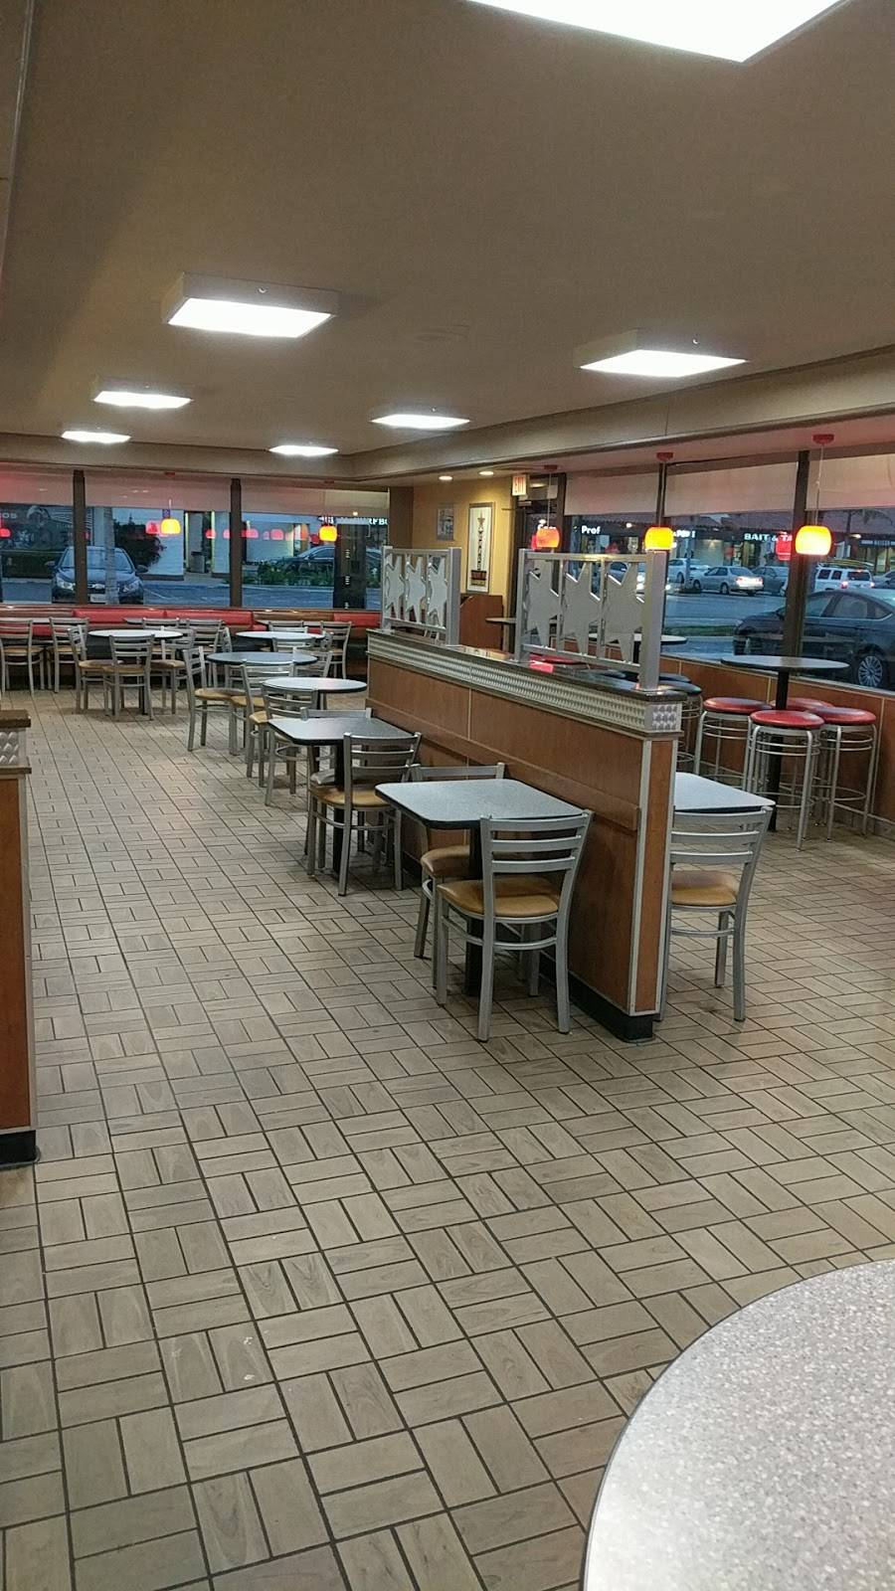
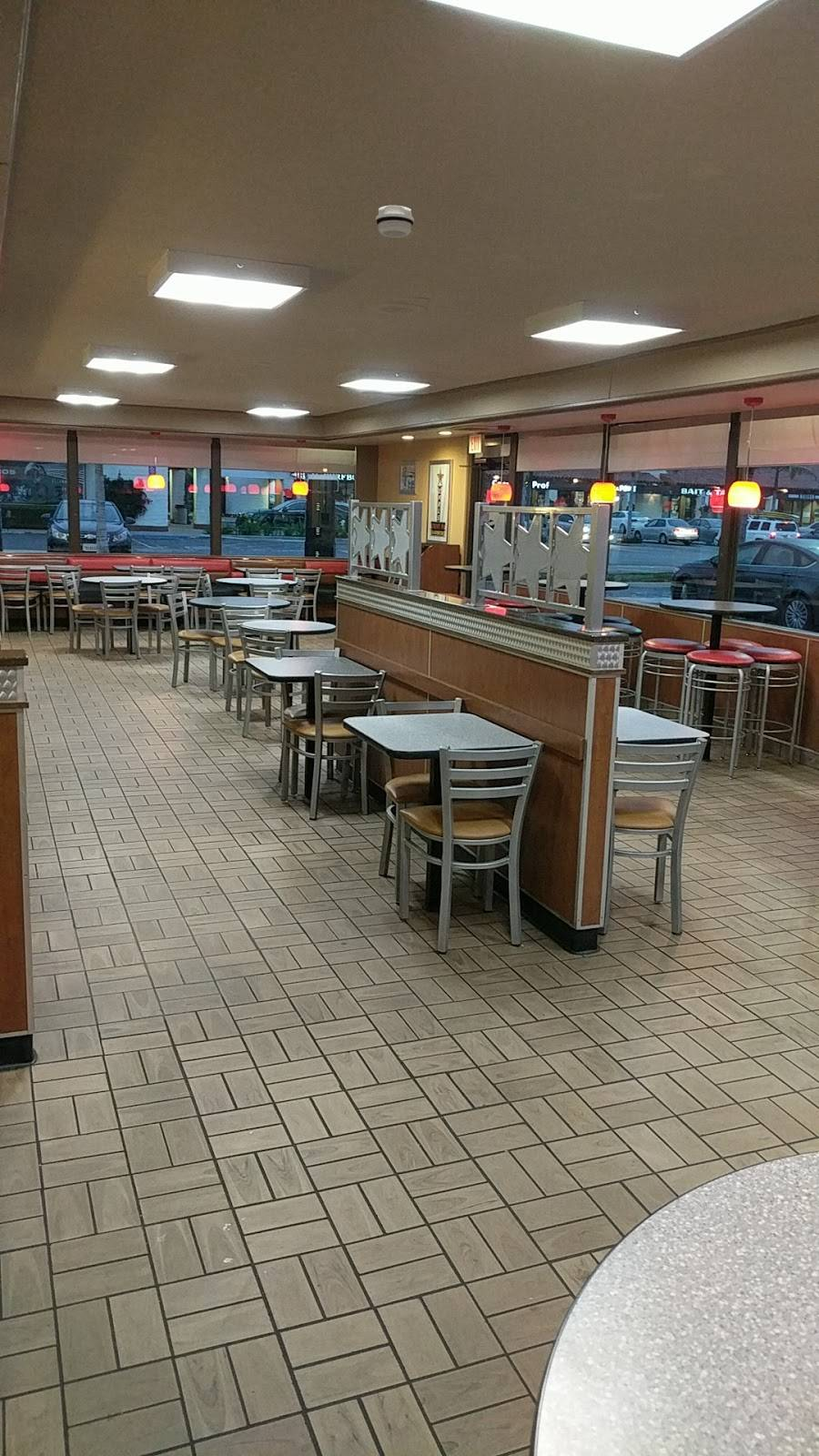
+ smoke detector (394, 222)
